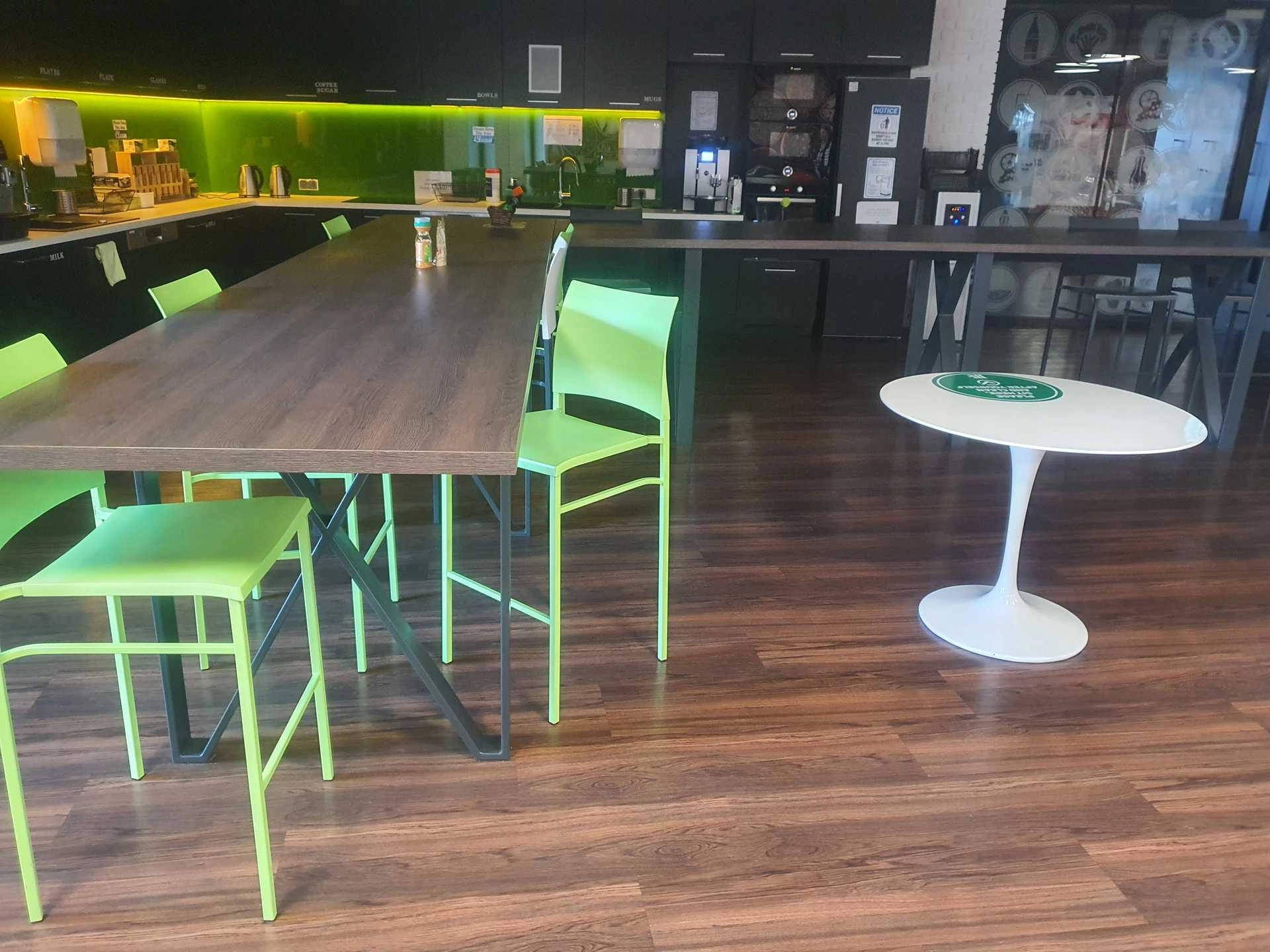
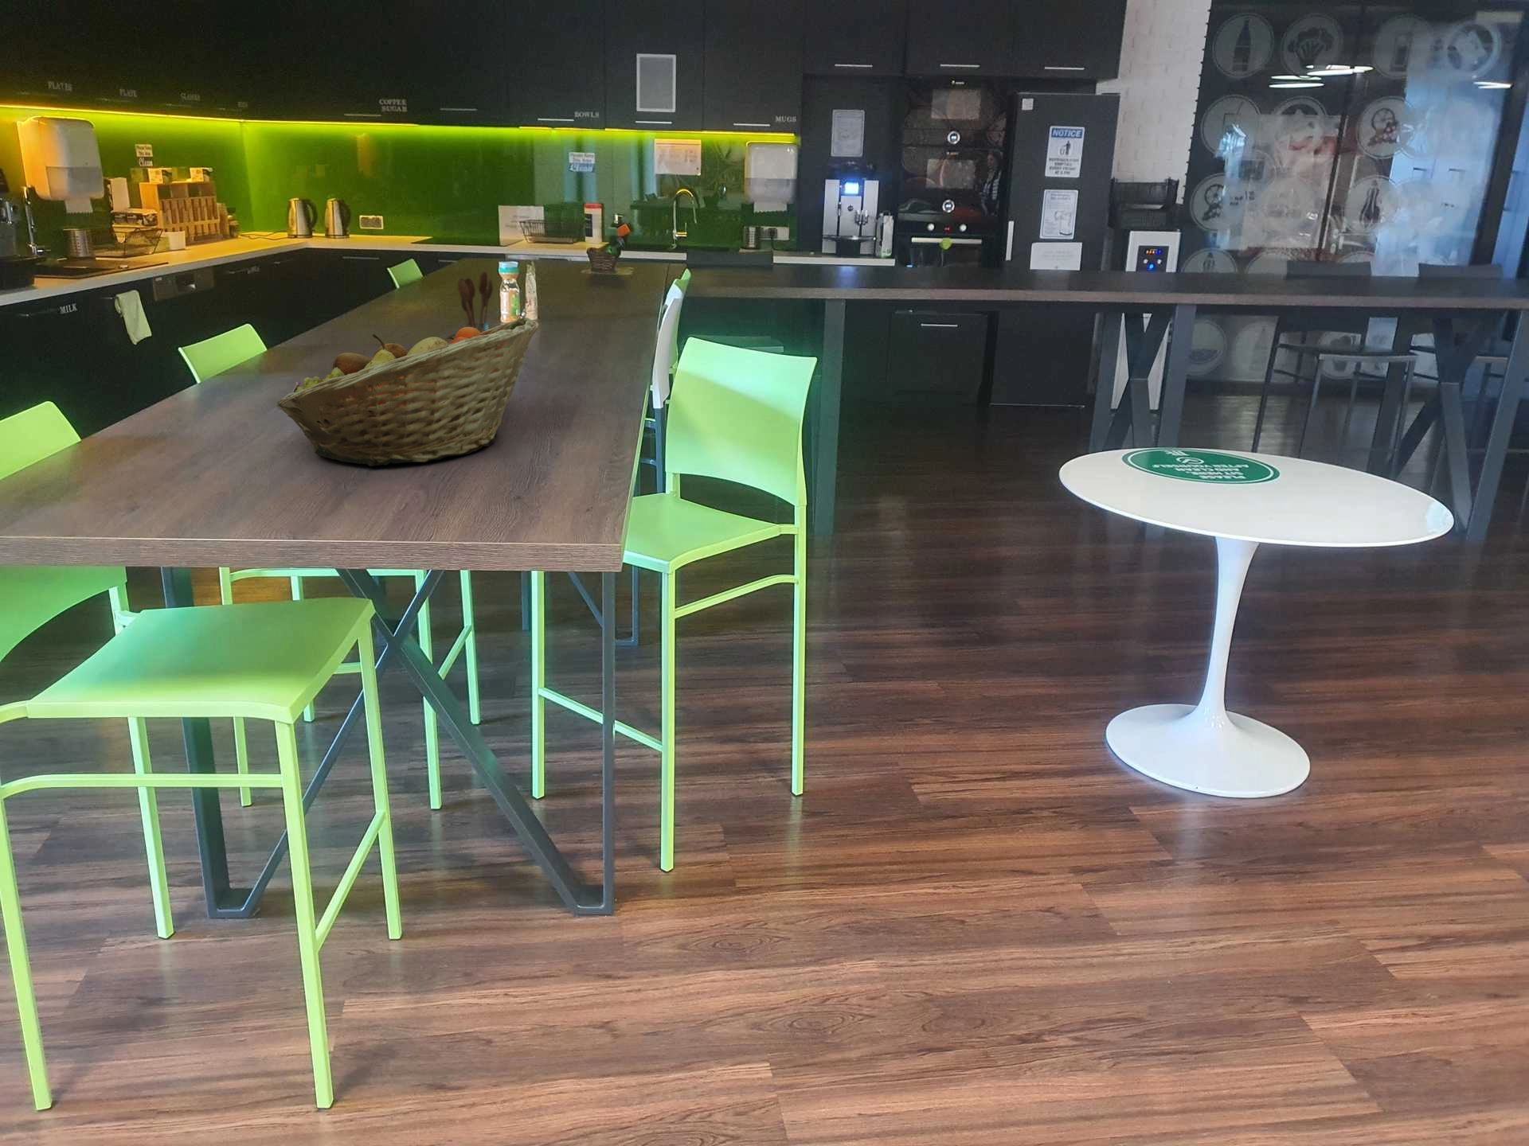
+ fruit basket (418, 382)
+ utensil holder (473, 312)
